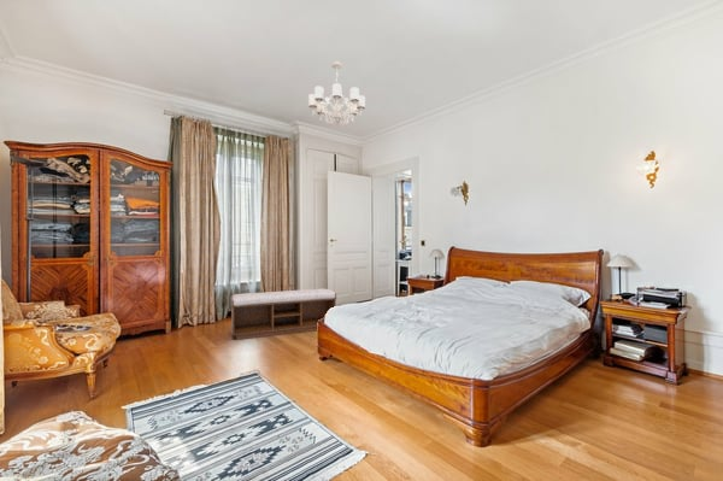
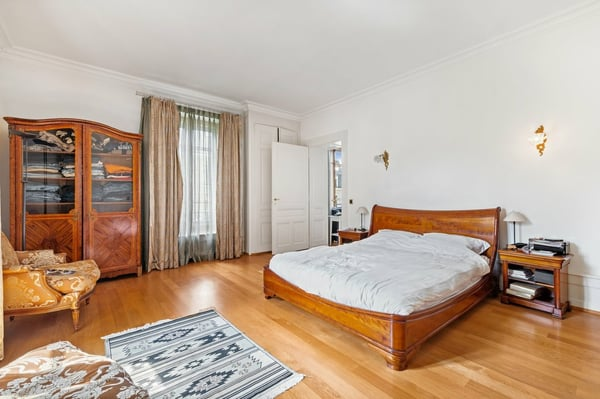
- bench (284, 311)
- chandelier (336, 94)
